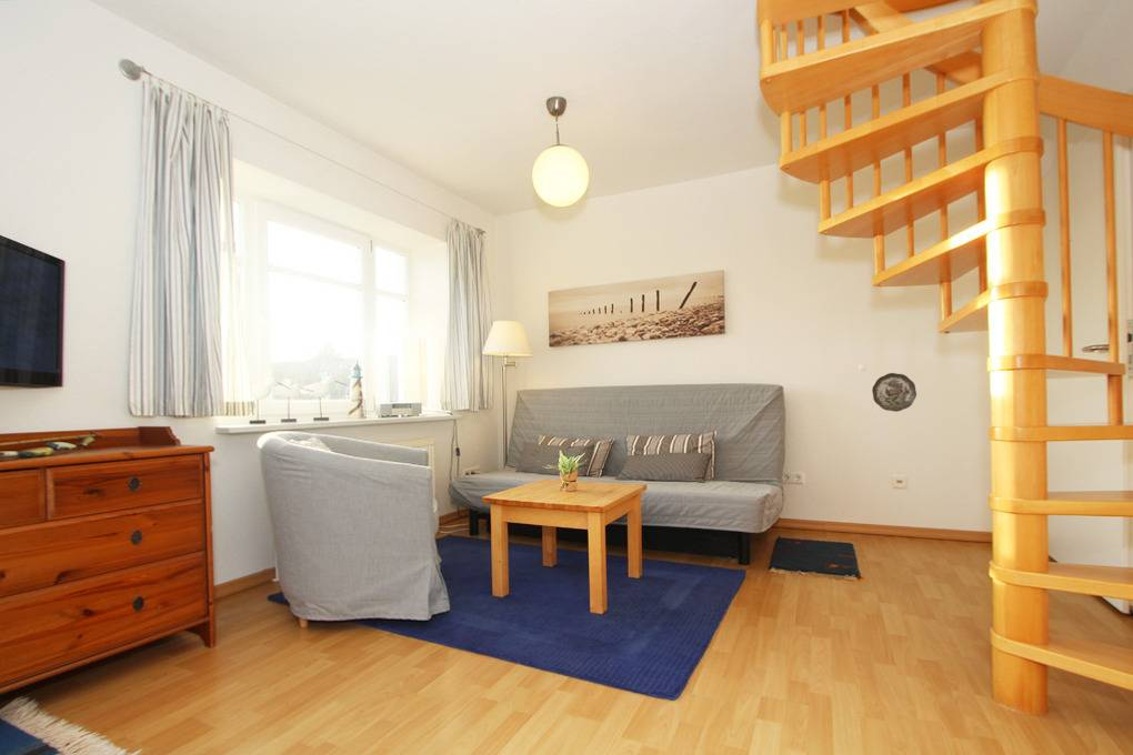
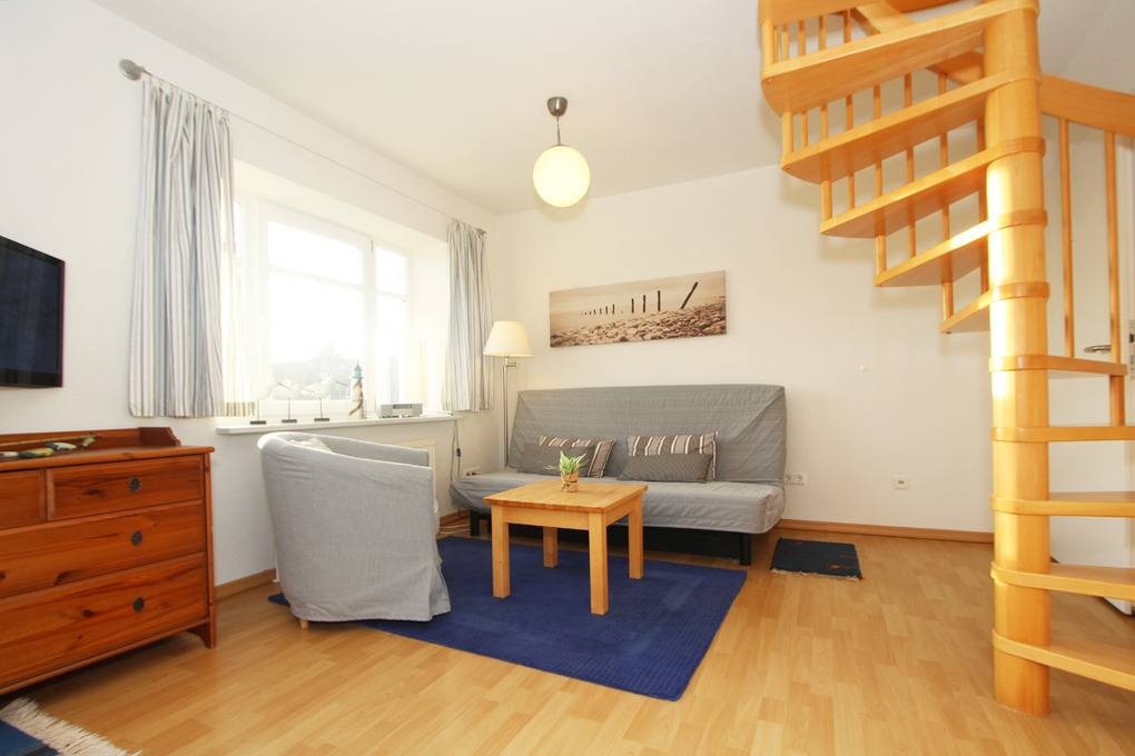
- decorative plate (893, 392)
